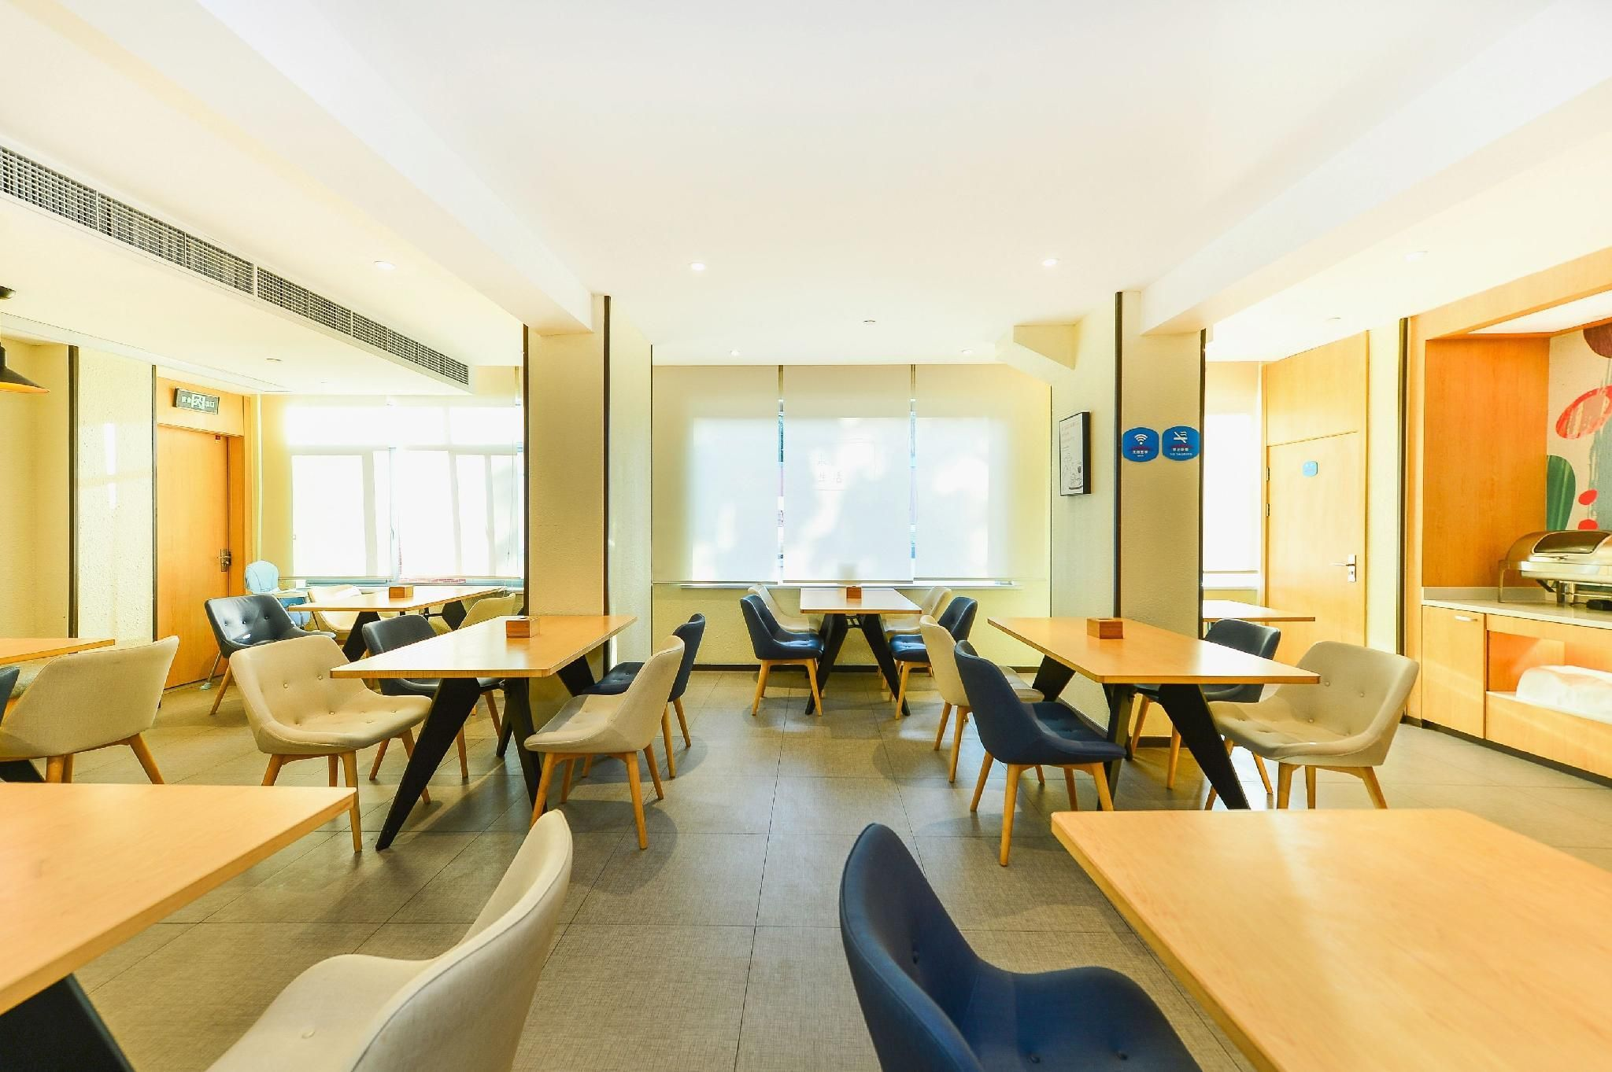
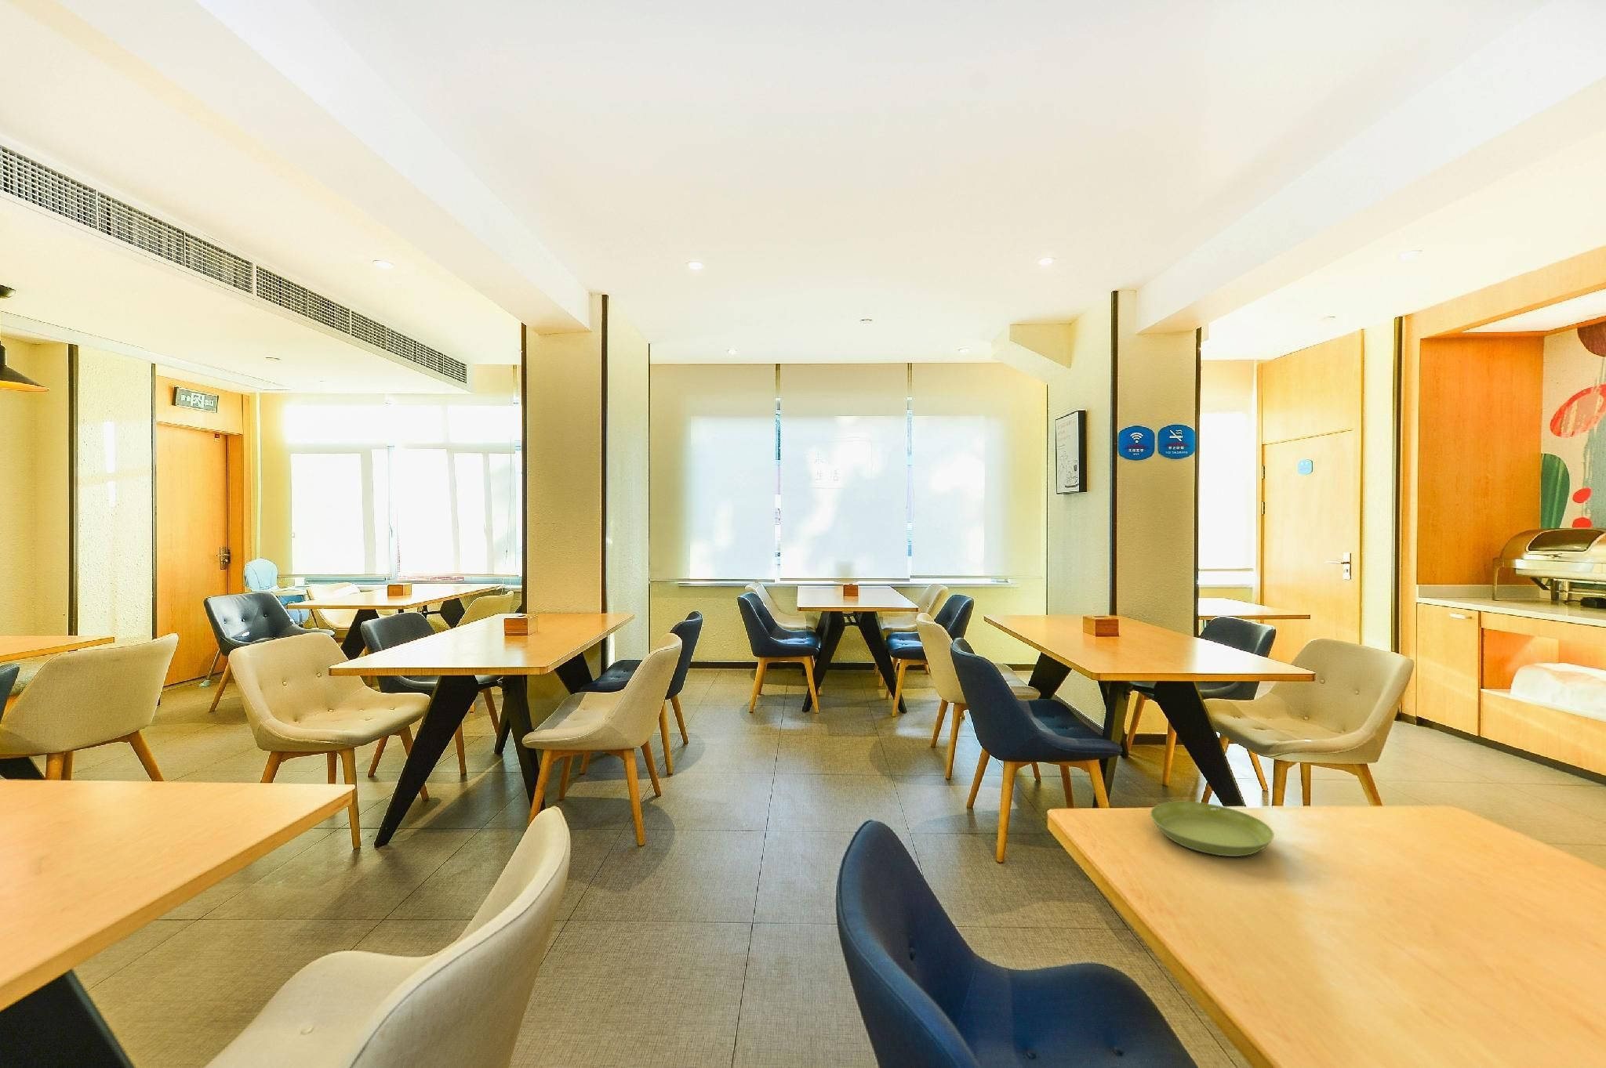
+ saucer (1209, 830)
